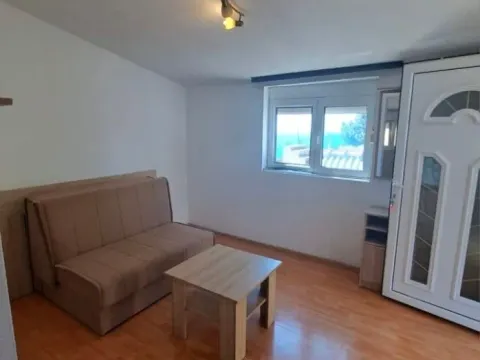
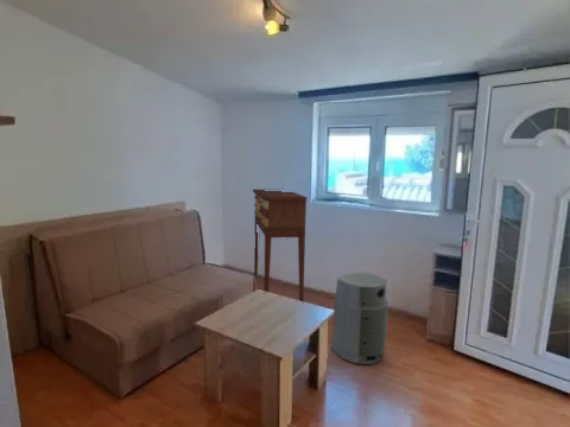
+ air purifier (361, 316)
+ console table (276, 236)
